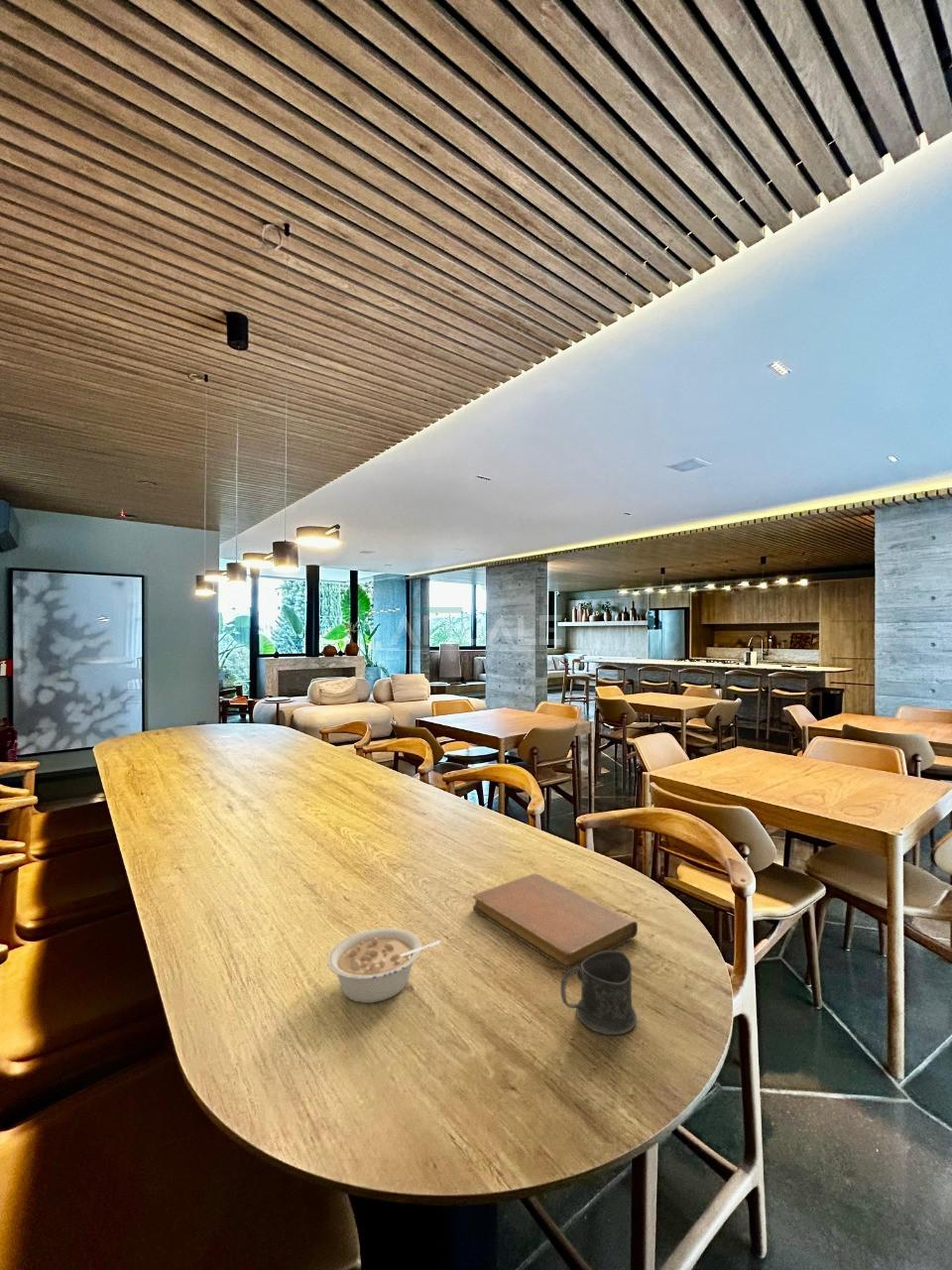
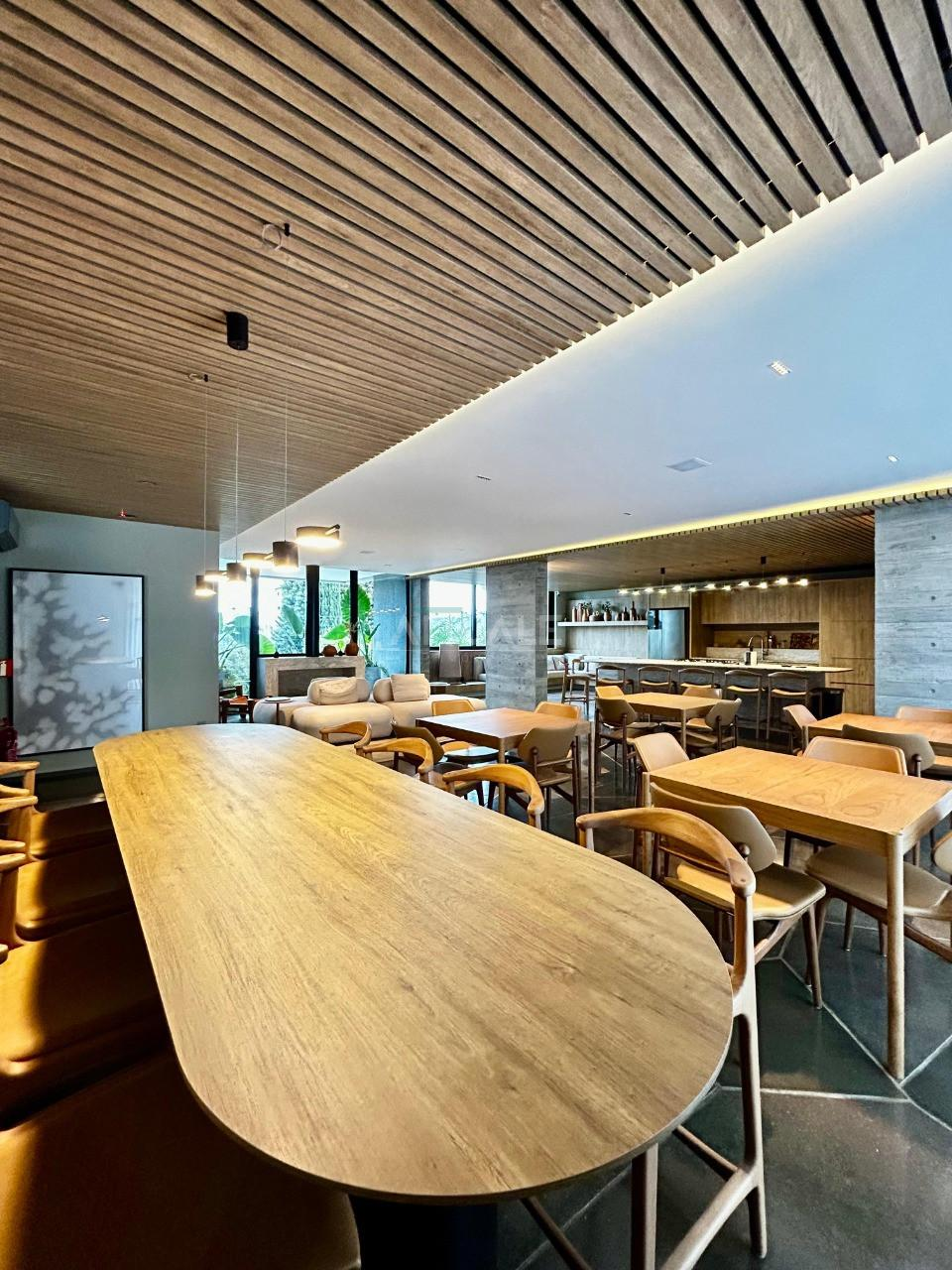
- mug (595, 989)
- notebook (550, 914)
- legume (379, 962)
